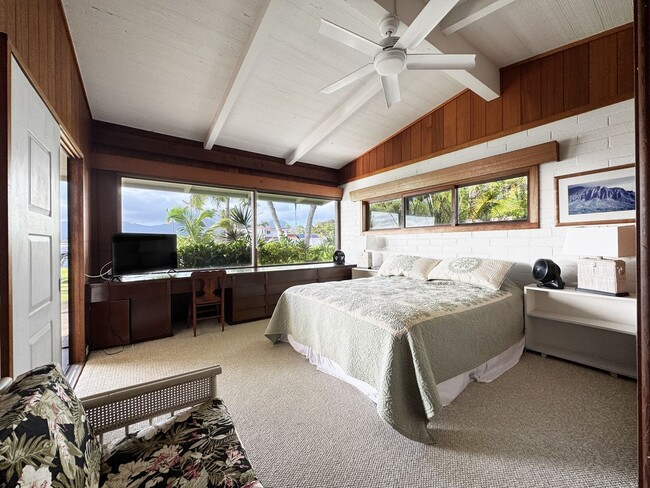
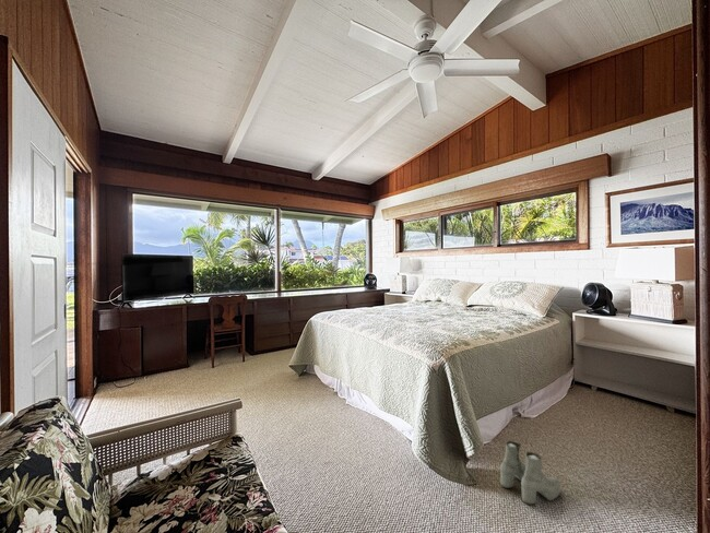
+ boots (529, 467)
